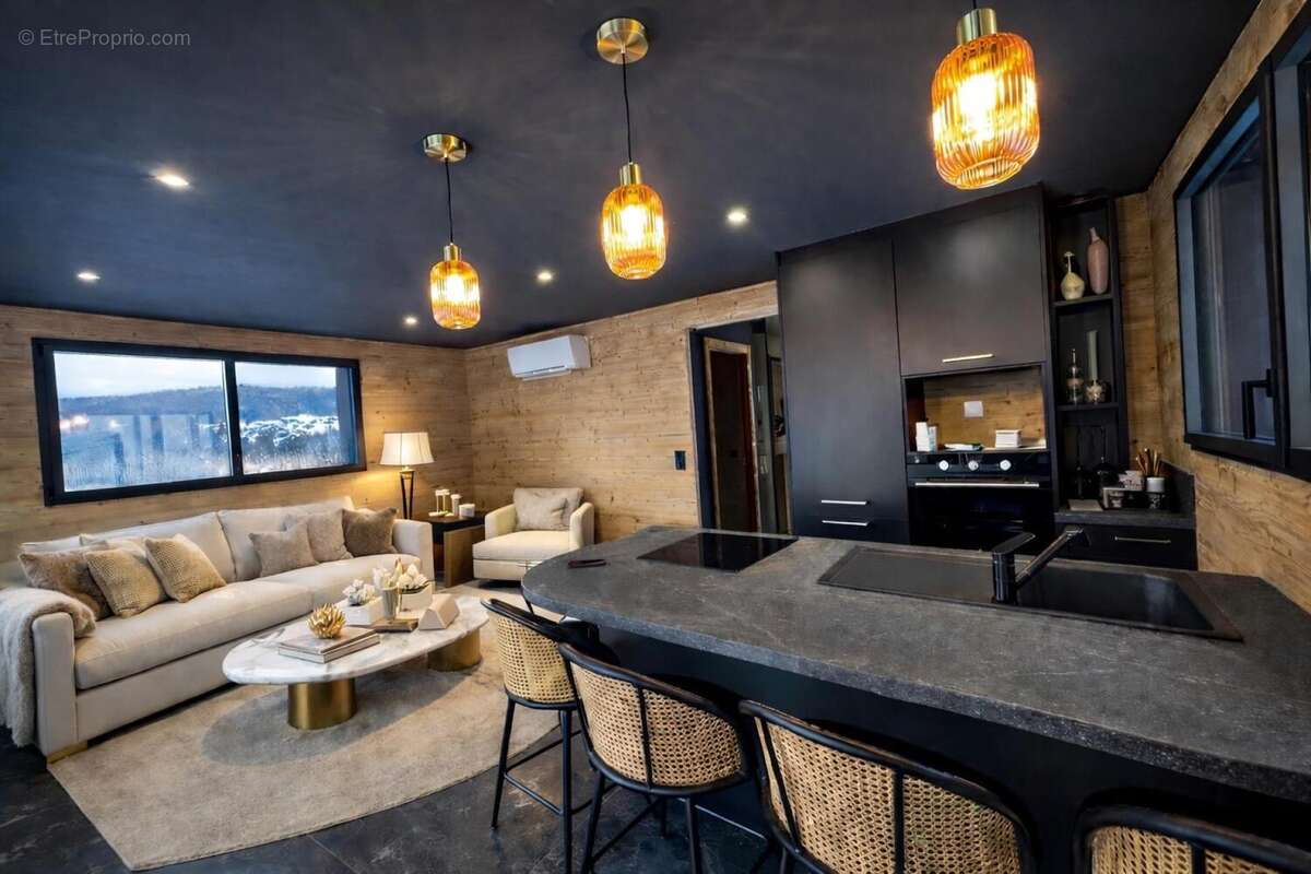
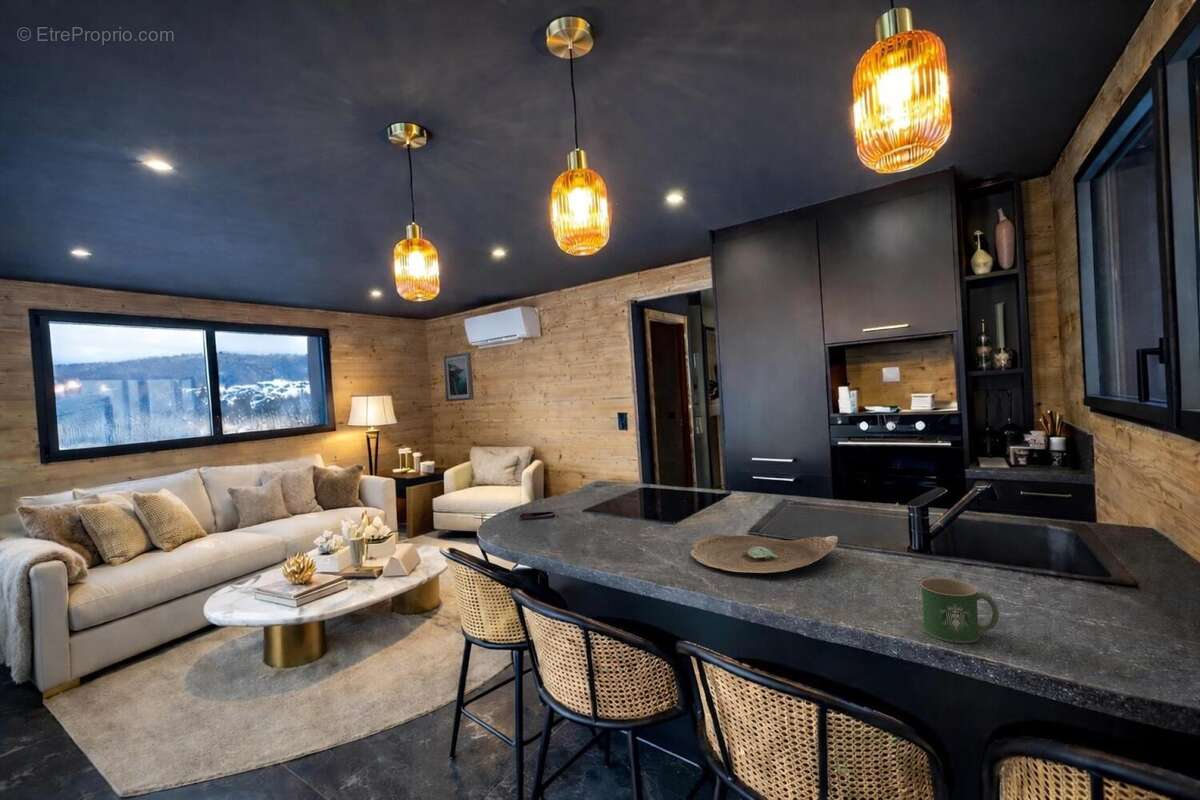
+ mug (959, 609)
+ decorative bowl (759, 547)
+ wall art (458, 377)
